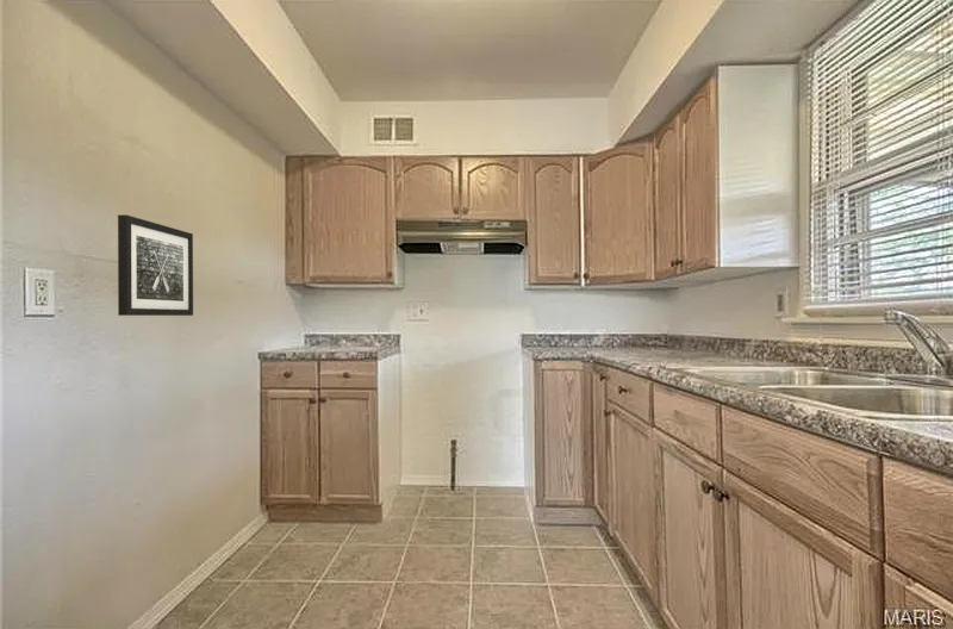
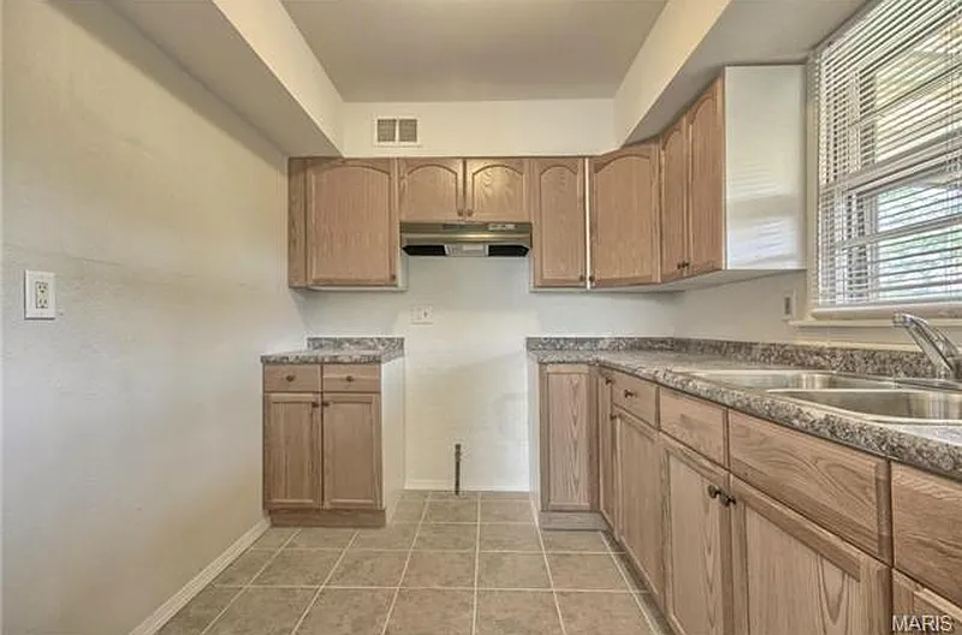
- wall art (158, 269)
